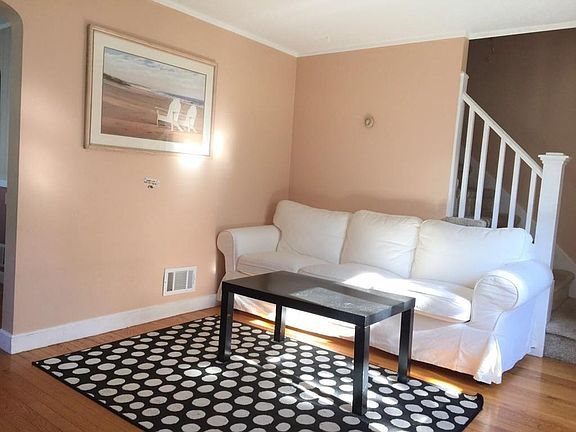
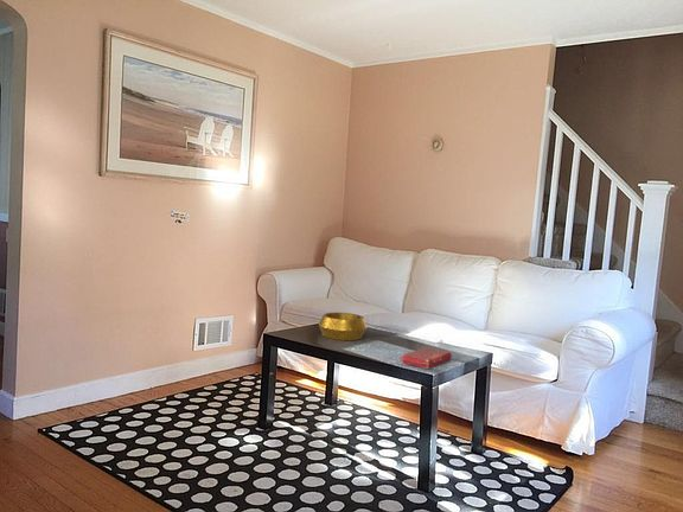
+ decorative bowl (343, 326)
+ book (426, 357)
